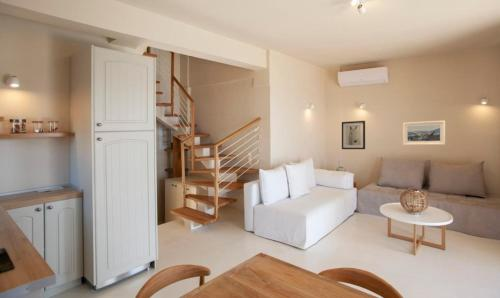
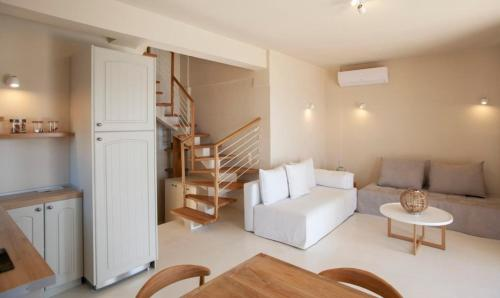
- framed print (423, 133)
- wall art (353, 135)
